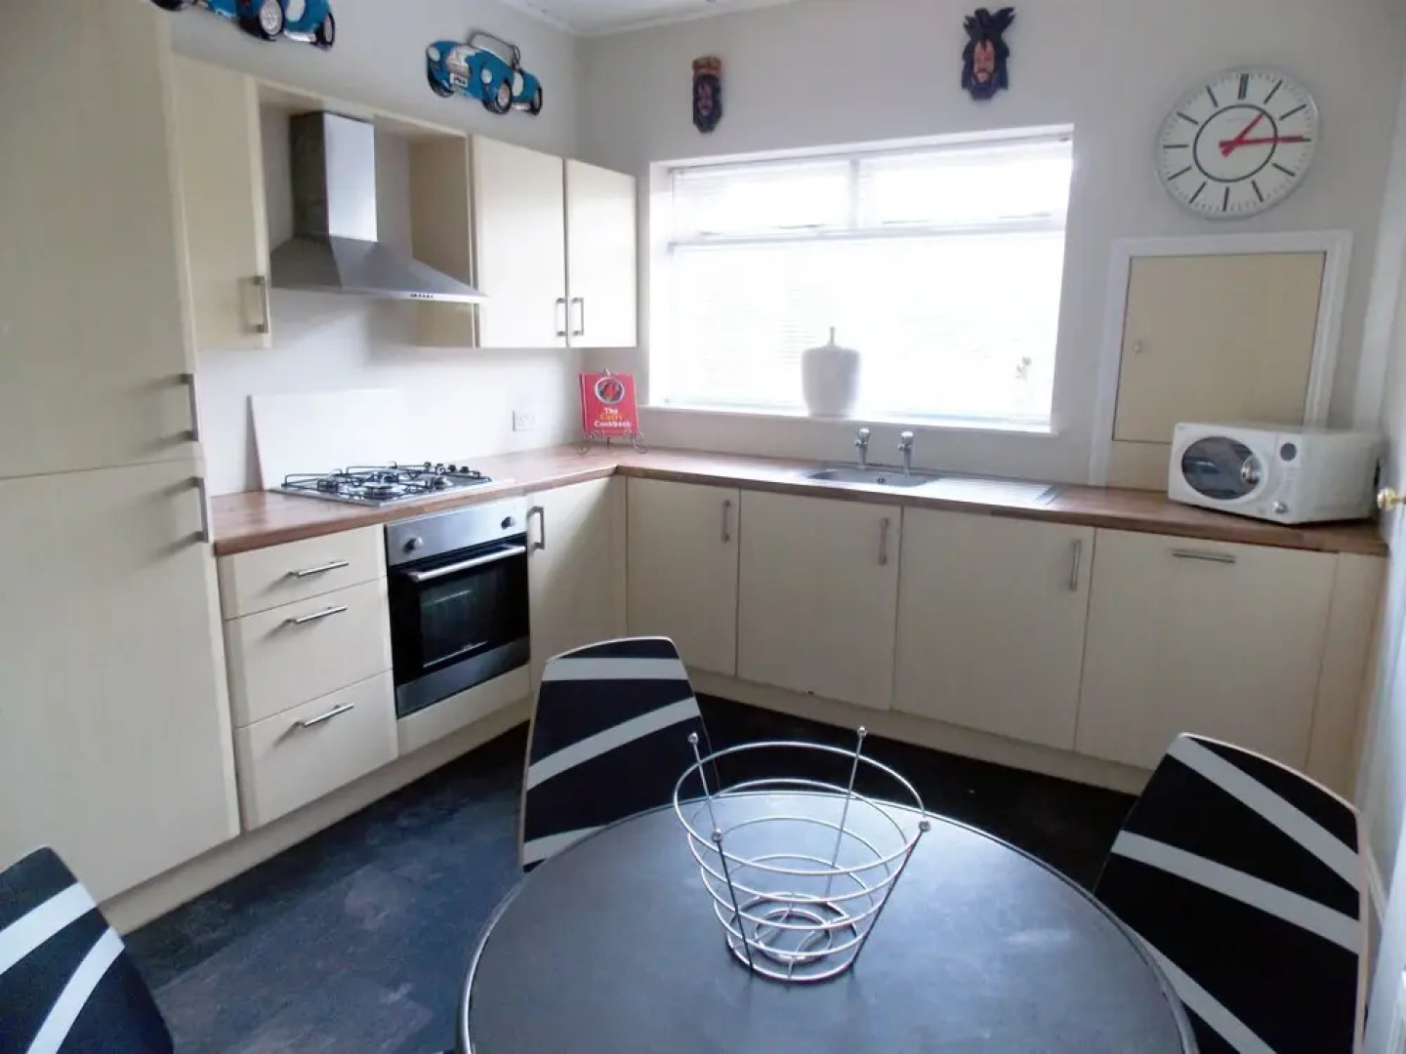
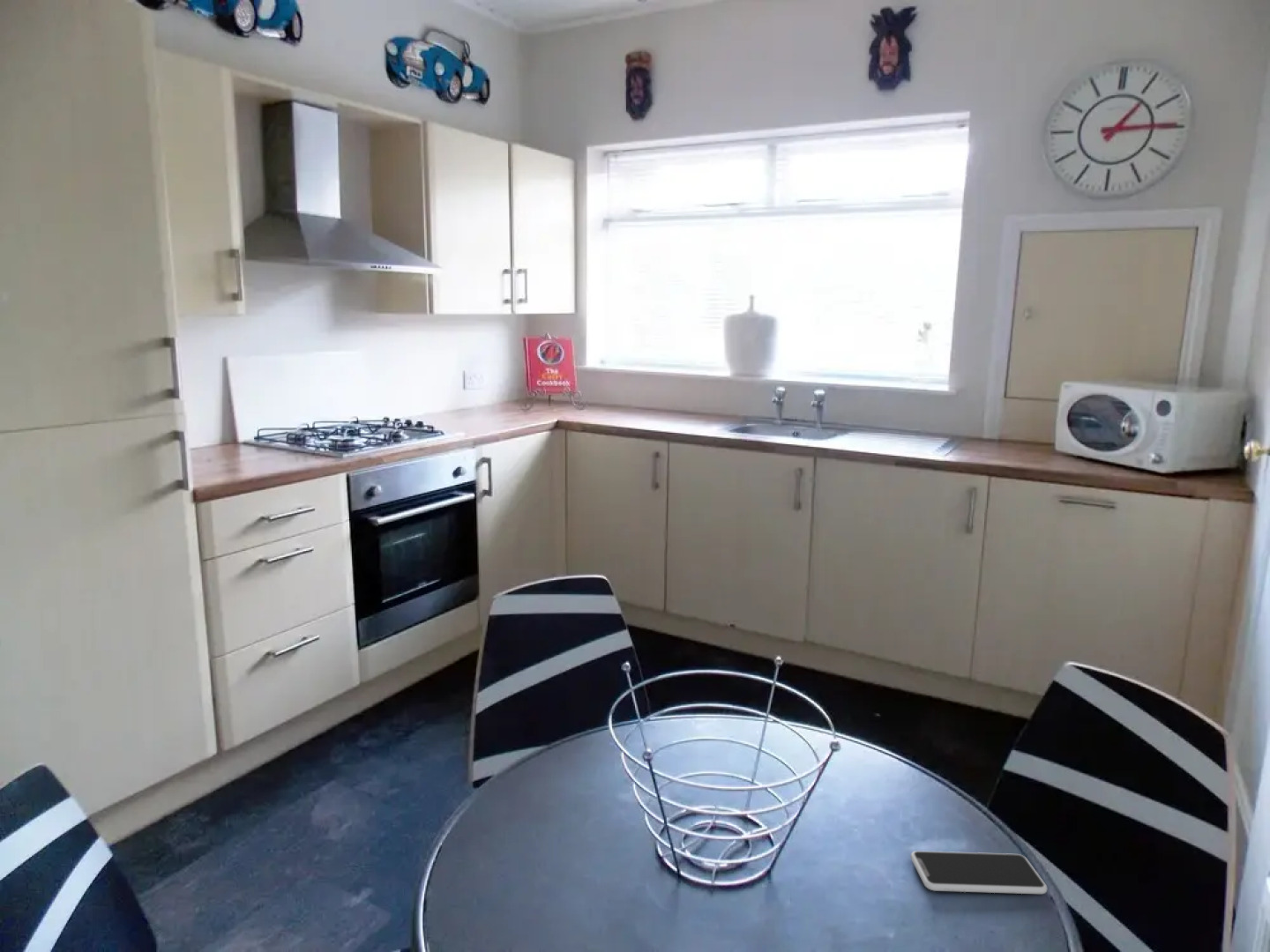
+ smartphone (976, 871)
